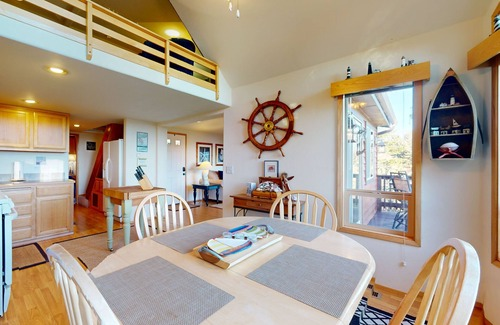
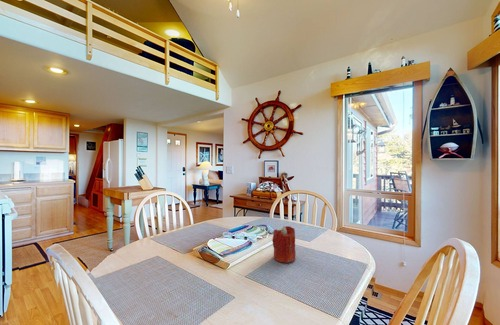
+ candle (284, 242)
